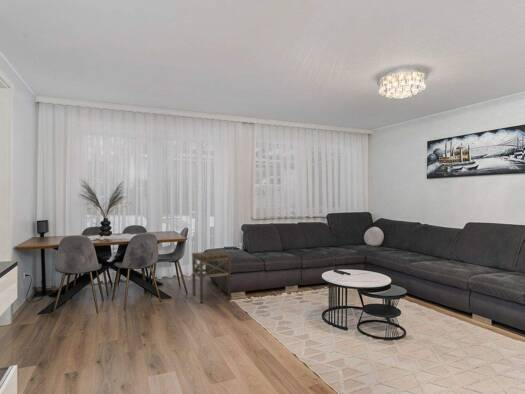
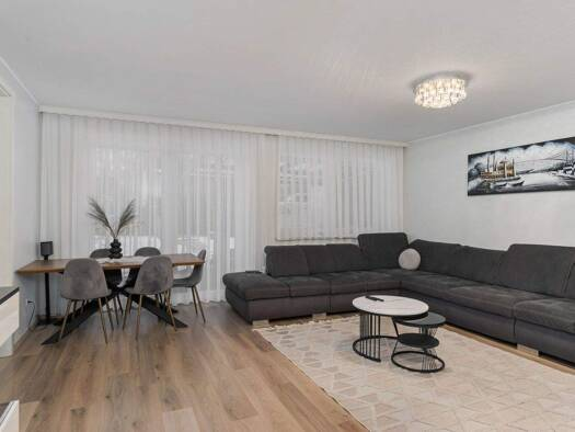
- side table (210, 275)
